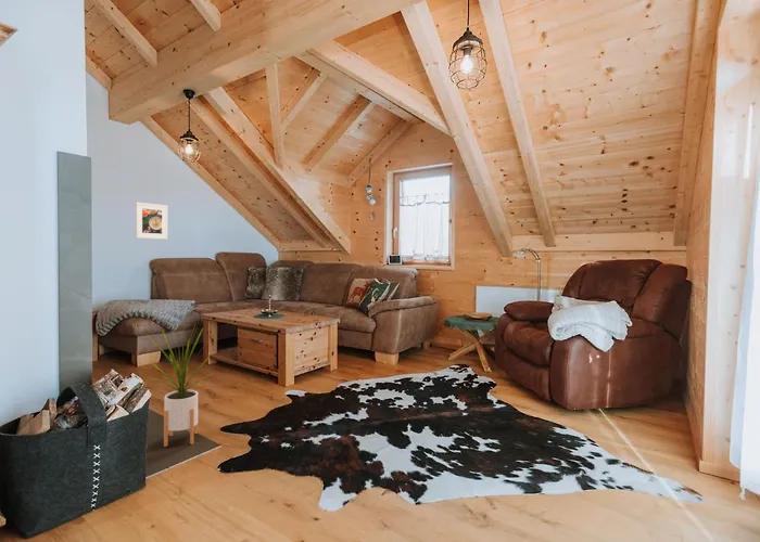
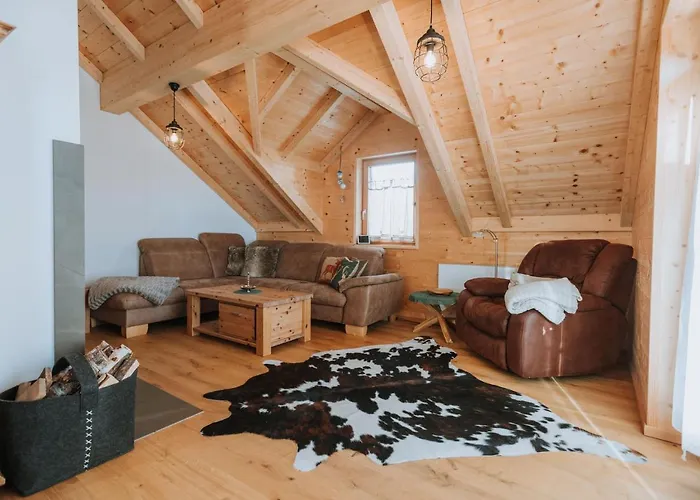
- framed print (152, 221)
- house plant (181, 379)
